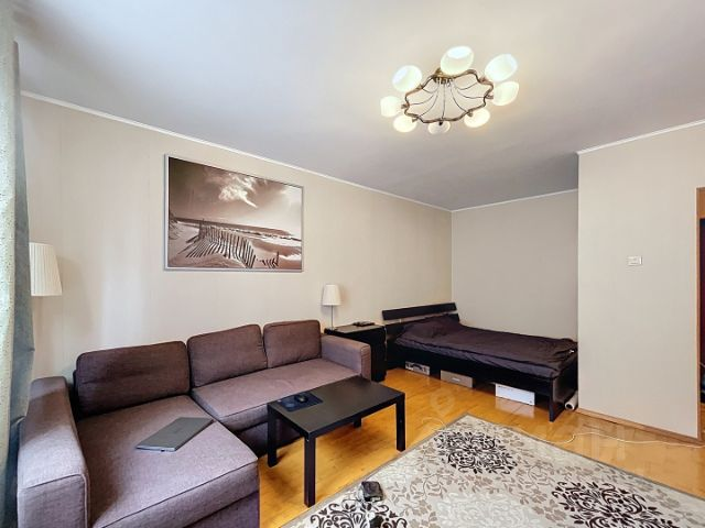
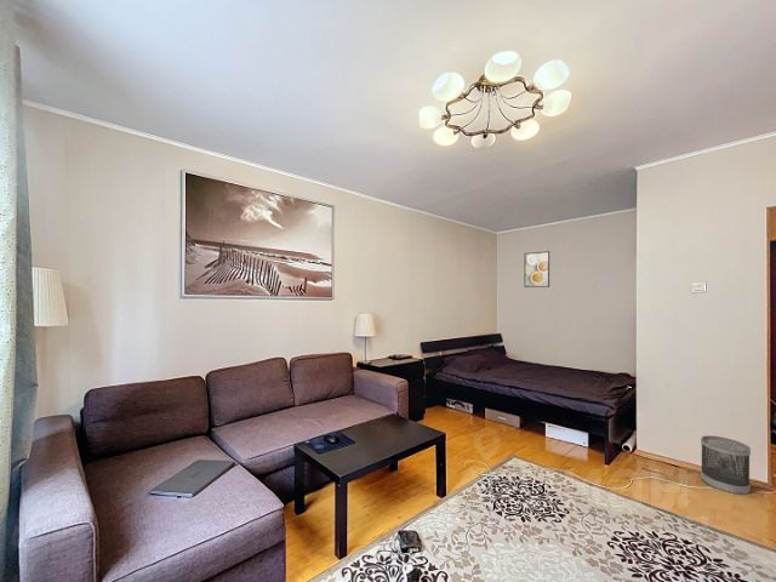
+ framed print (536, 269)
+ wastebasket (724, 463)
